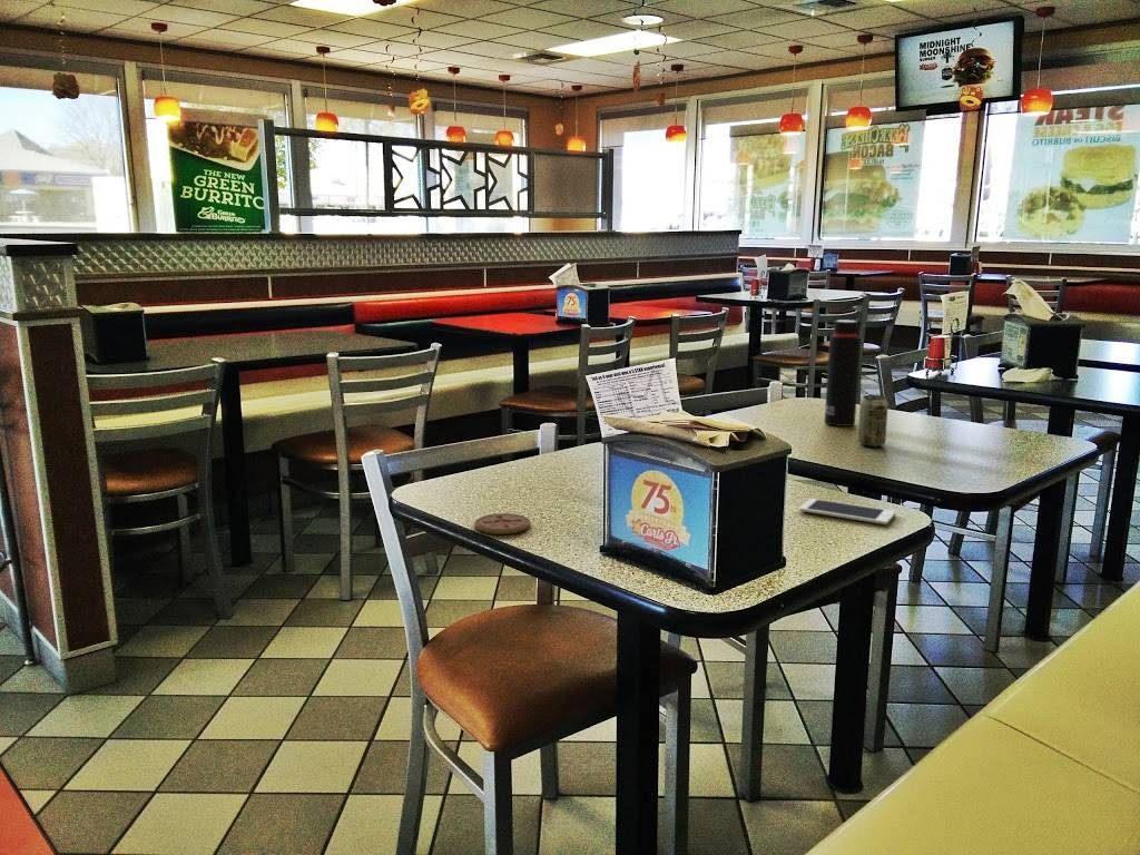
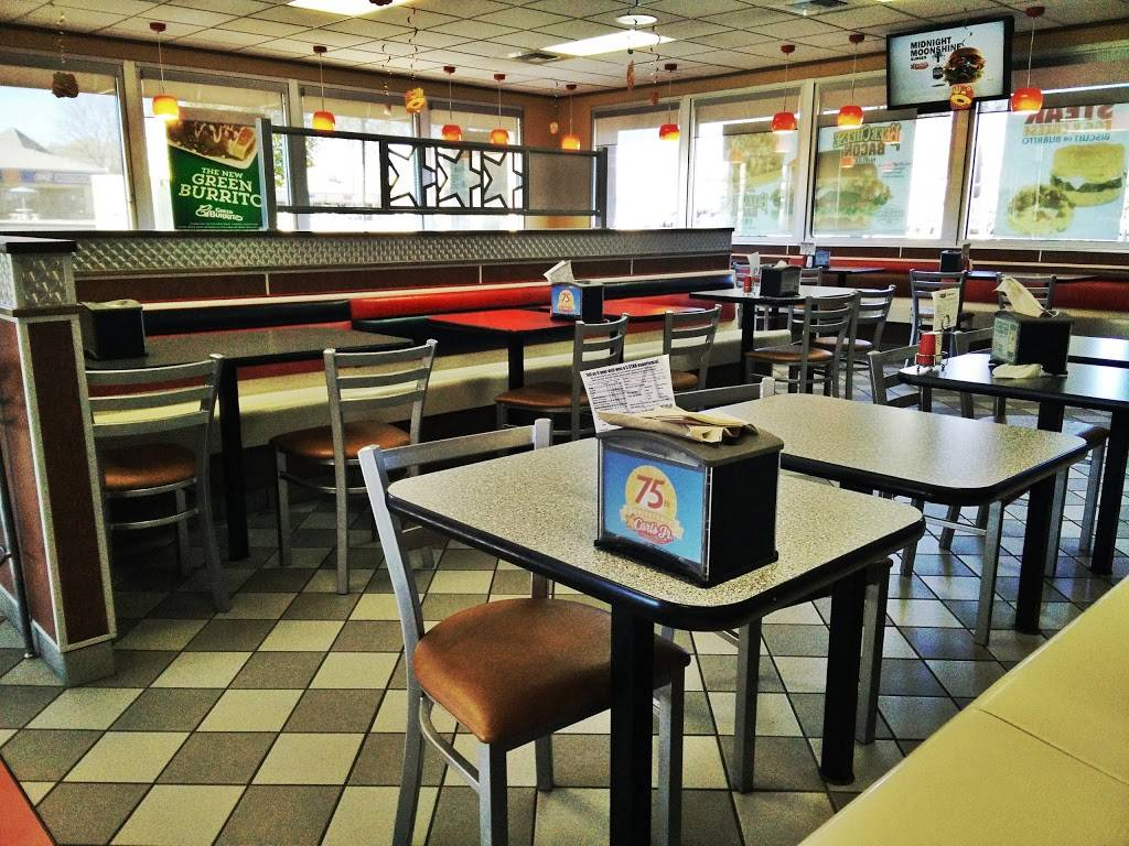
- water bottle (841, 372)
- cell phone (846, 511)
- coaster (502, 523)
- beverage can (873, 421)
